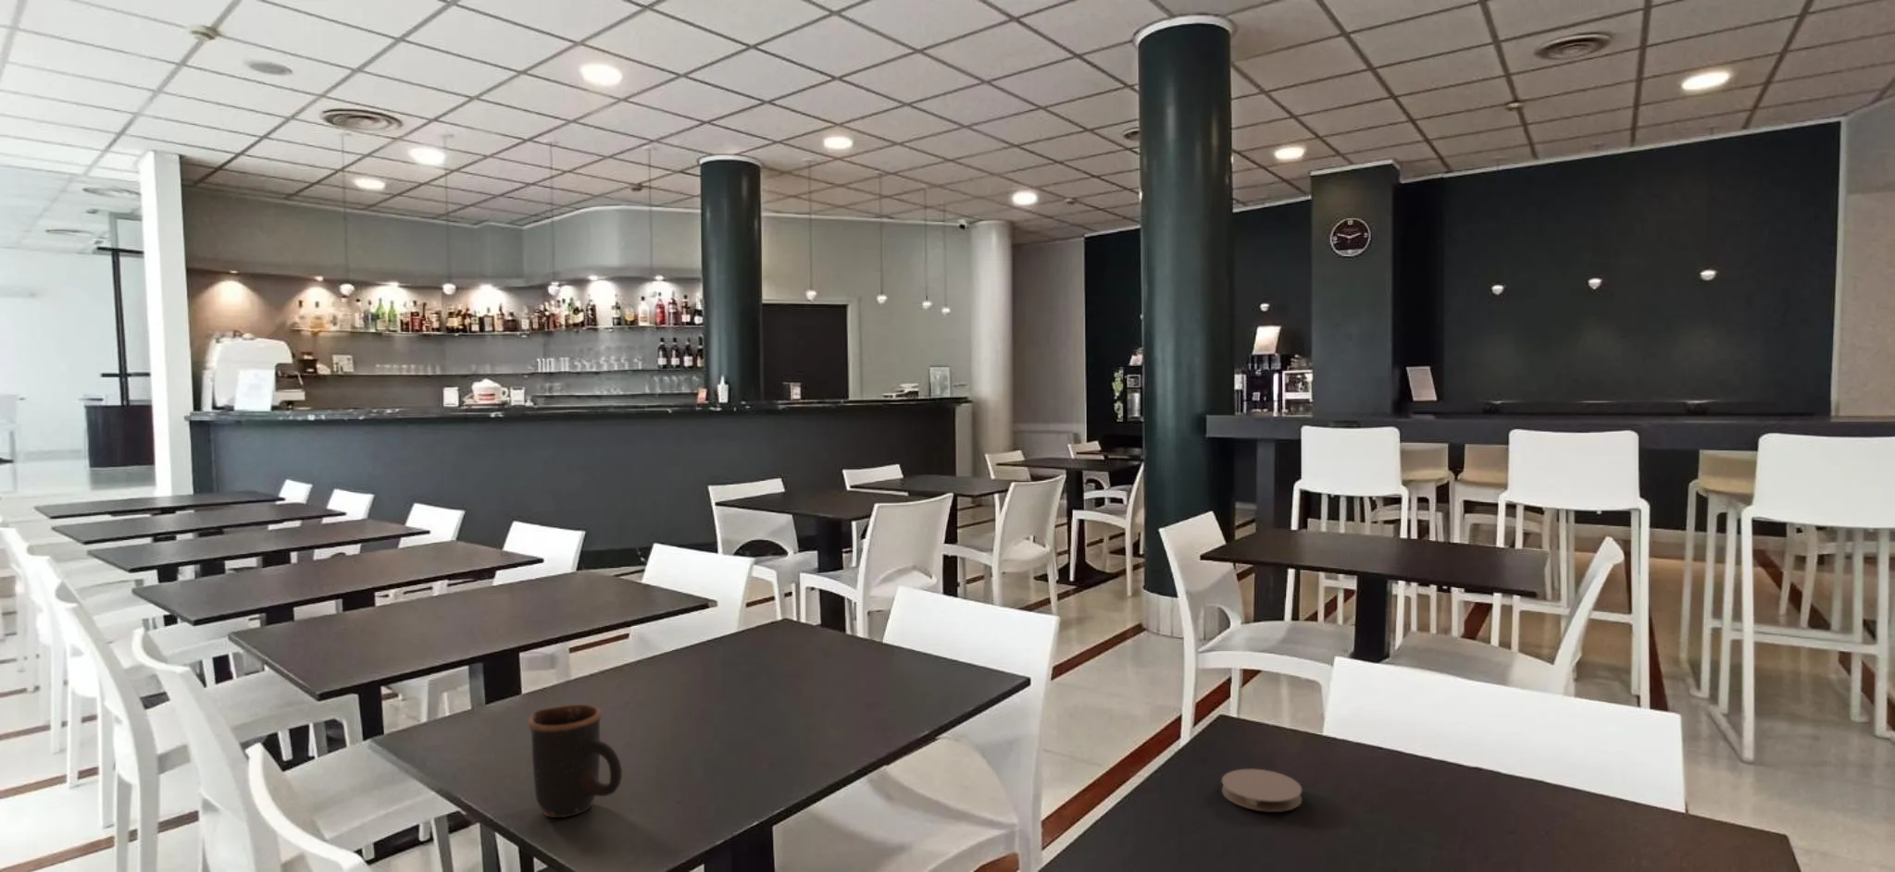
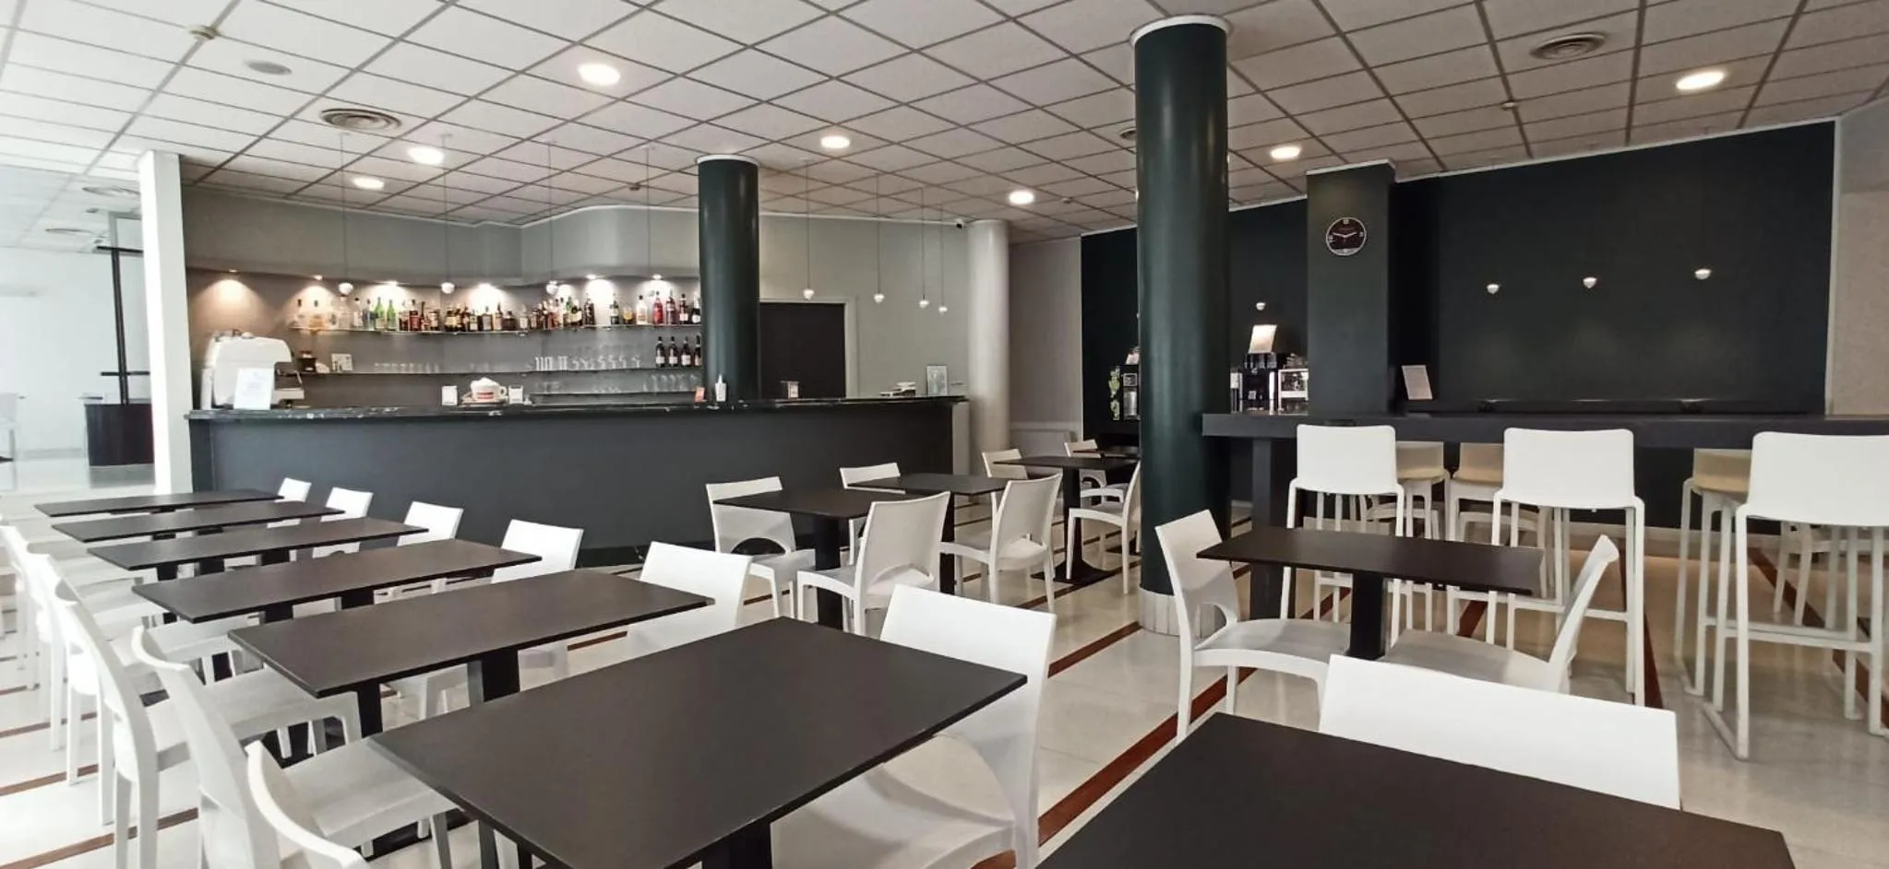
- coaster (1261, 789)
- mug (576, 762)
